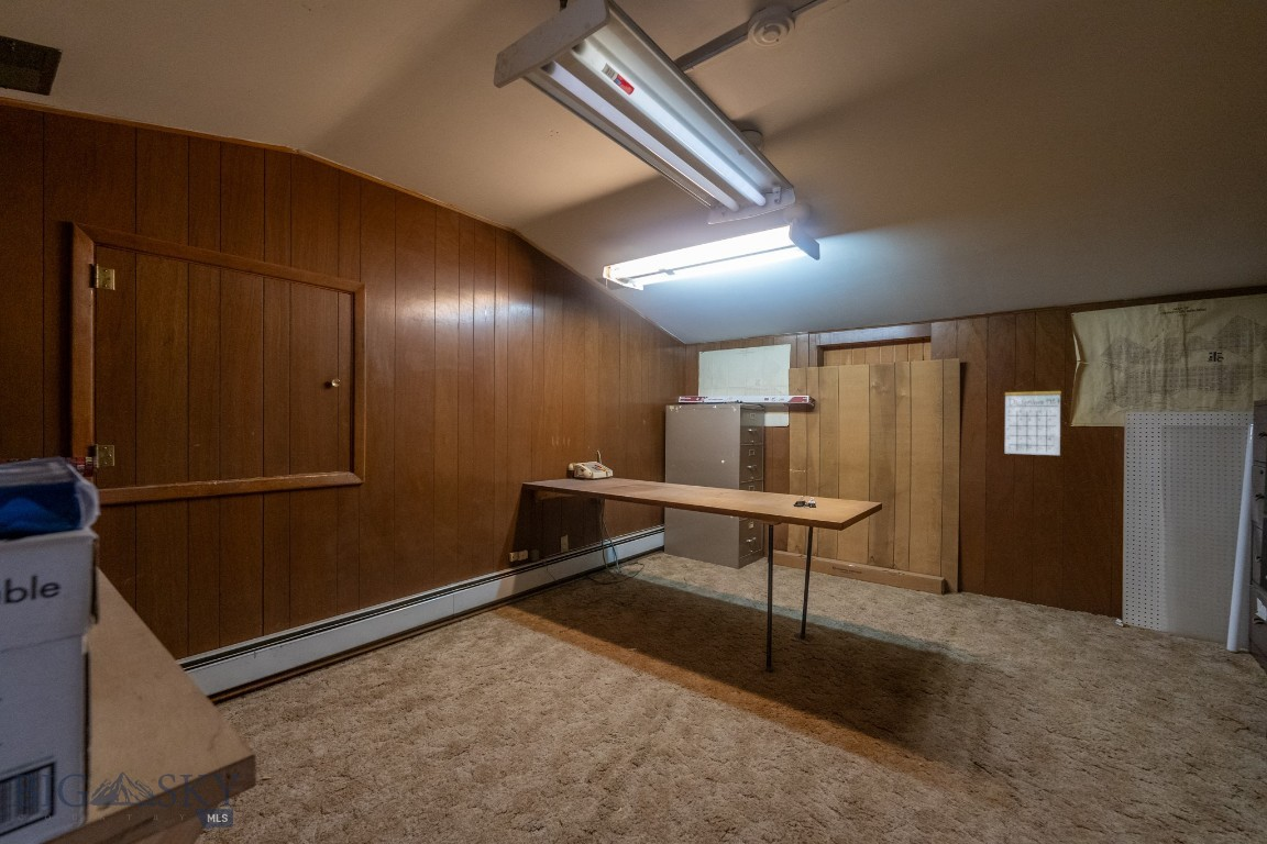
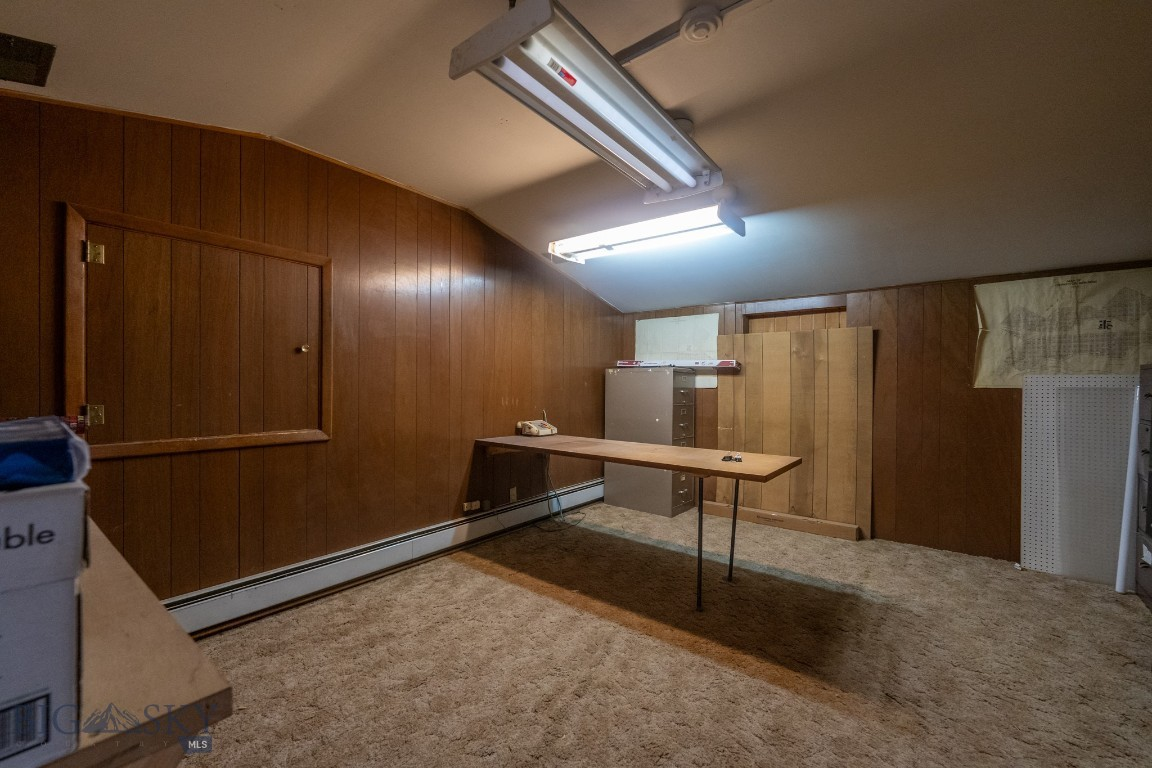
- calendar (1032, 415)
